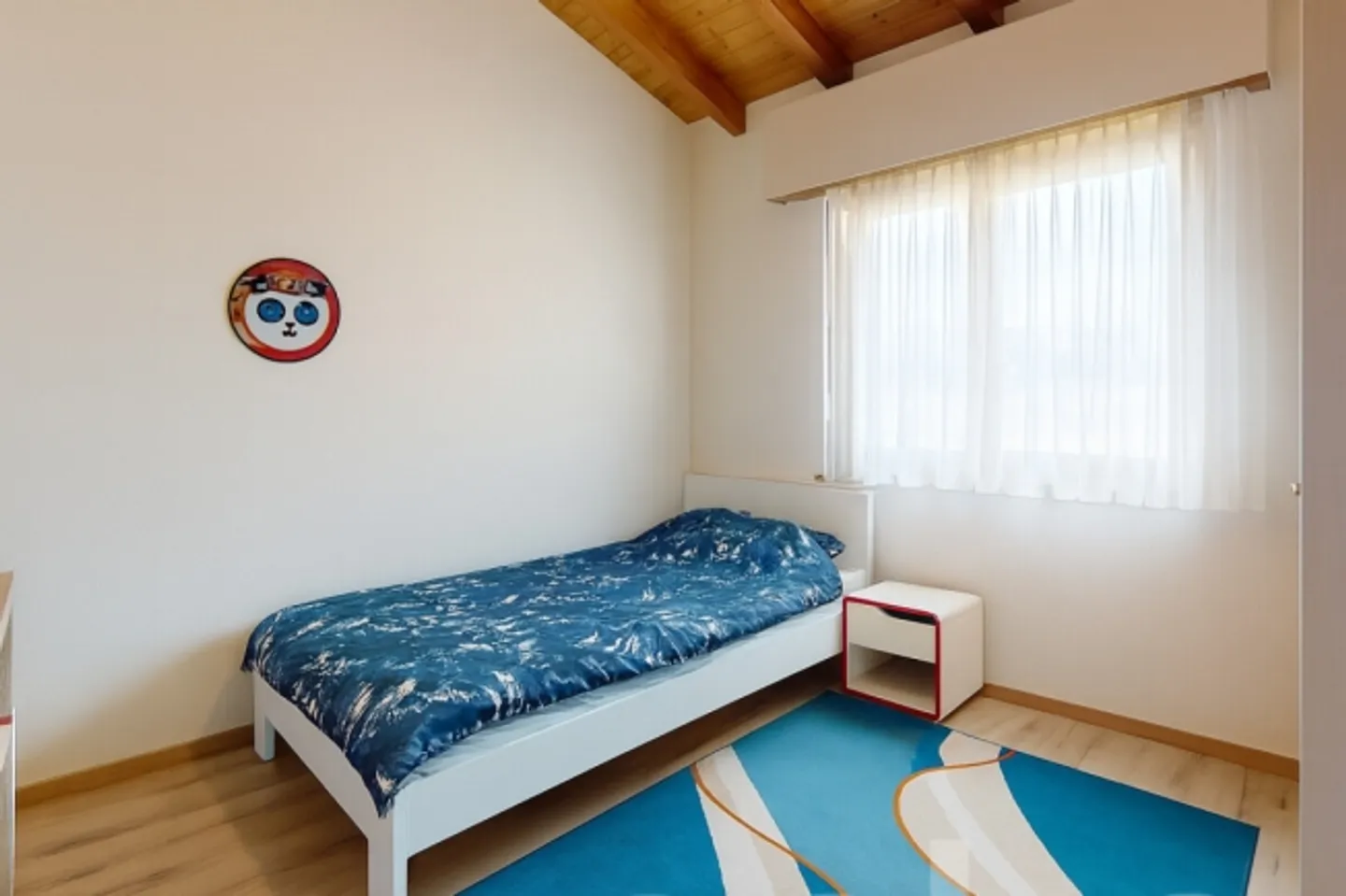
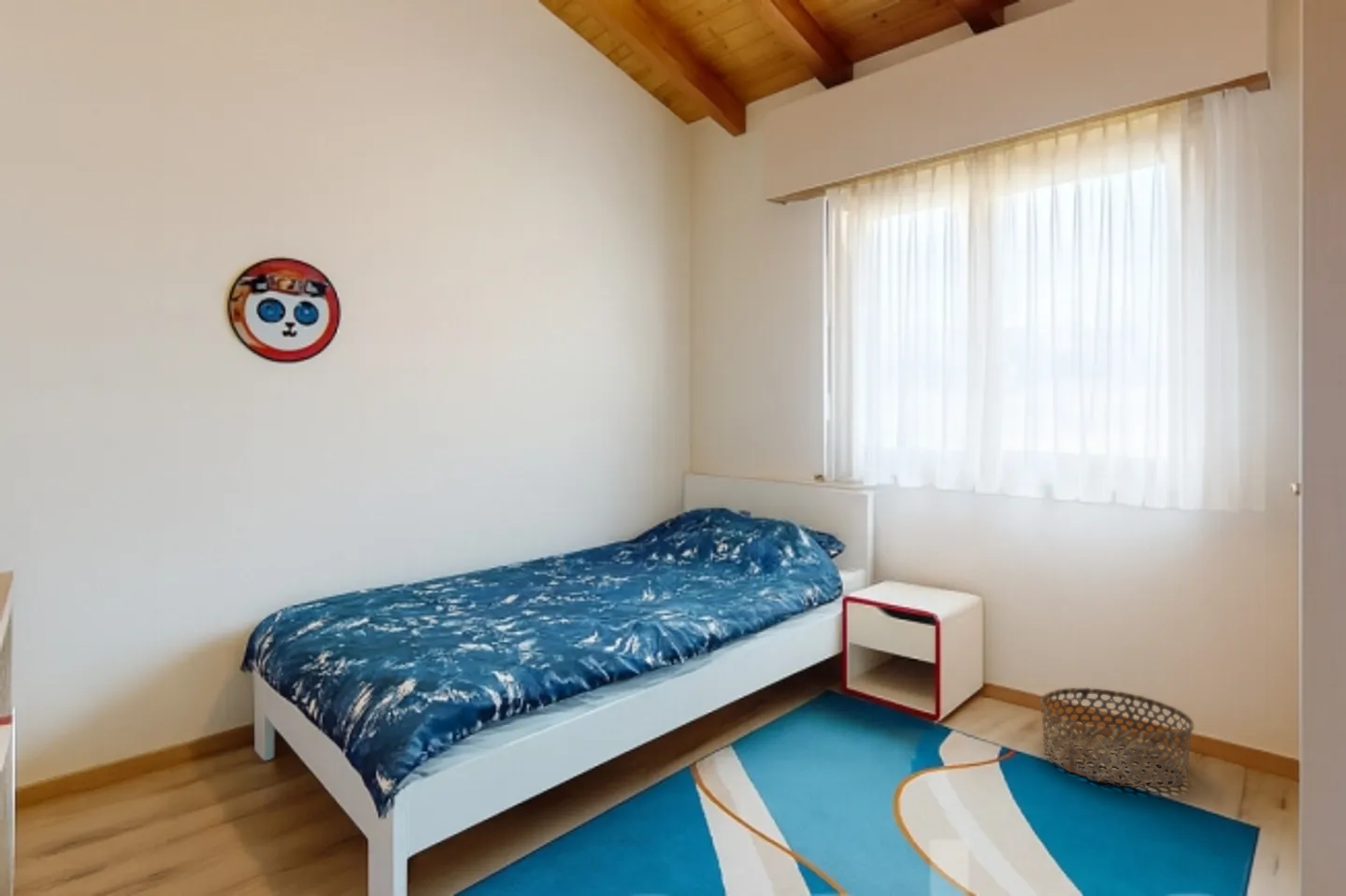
+ basket (1113, 735)
